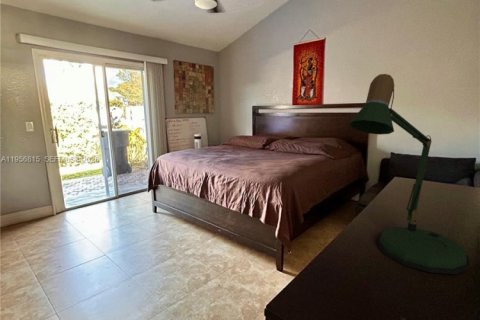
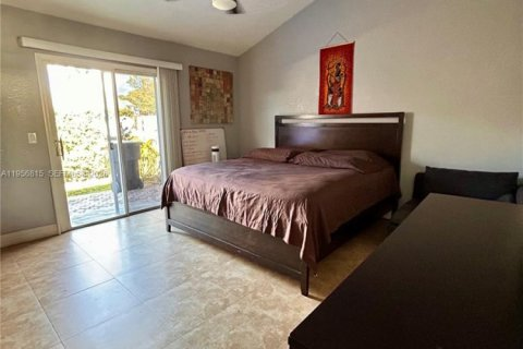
- desk lamp (417, 173)
